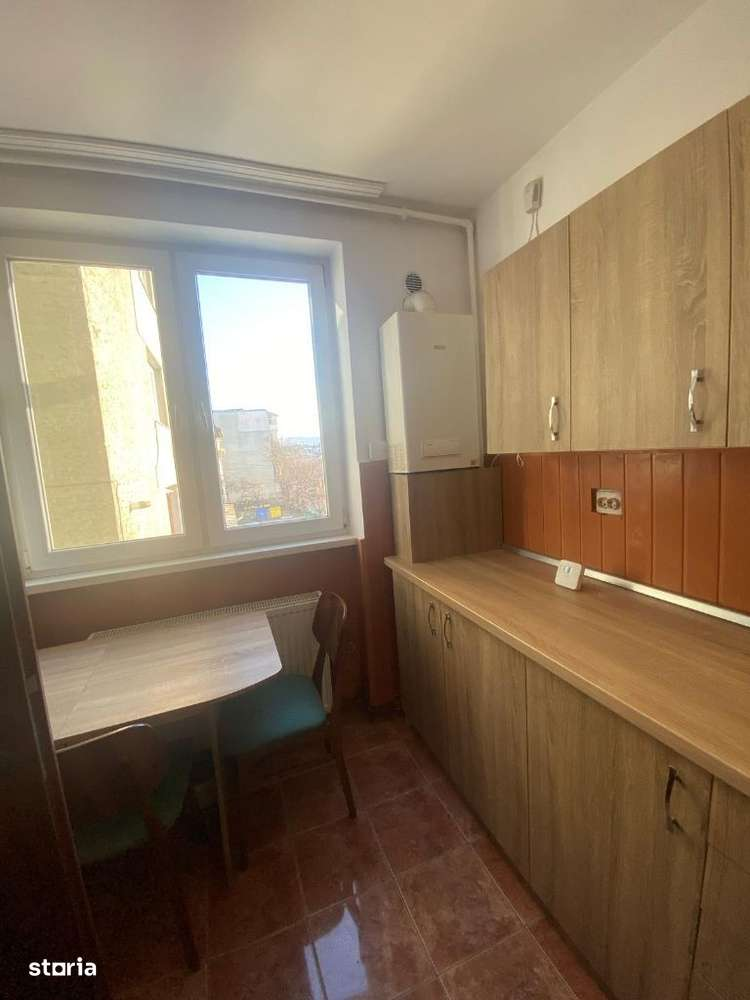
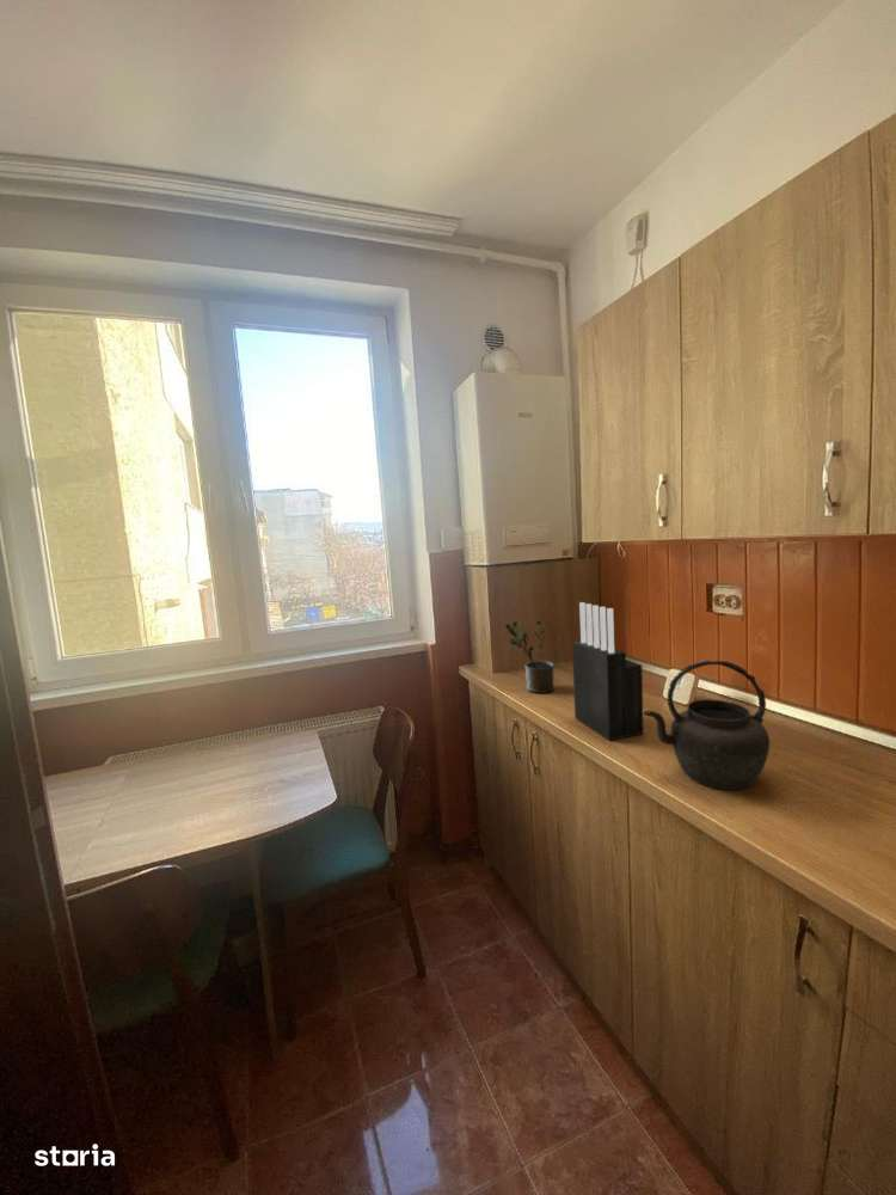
+ kettle (704, 719)
+ potted plant (530, 655)
+ knife block (608, 666)
